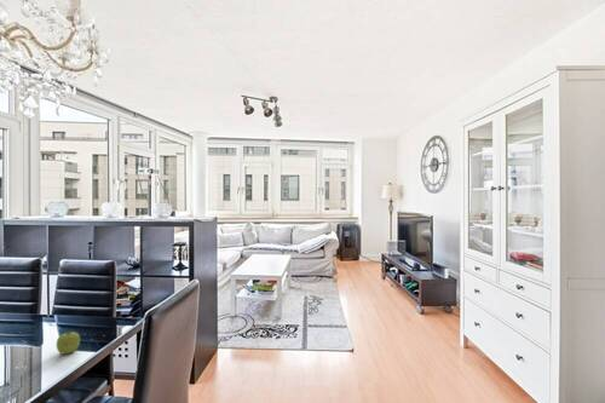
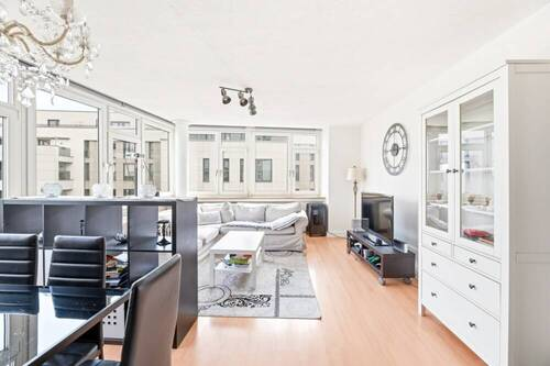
- fruit (68, 341)
